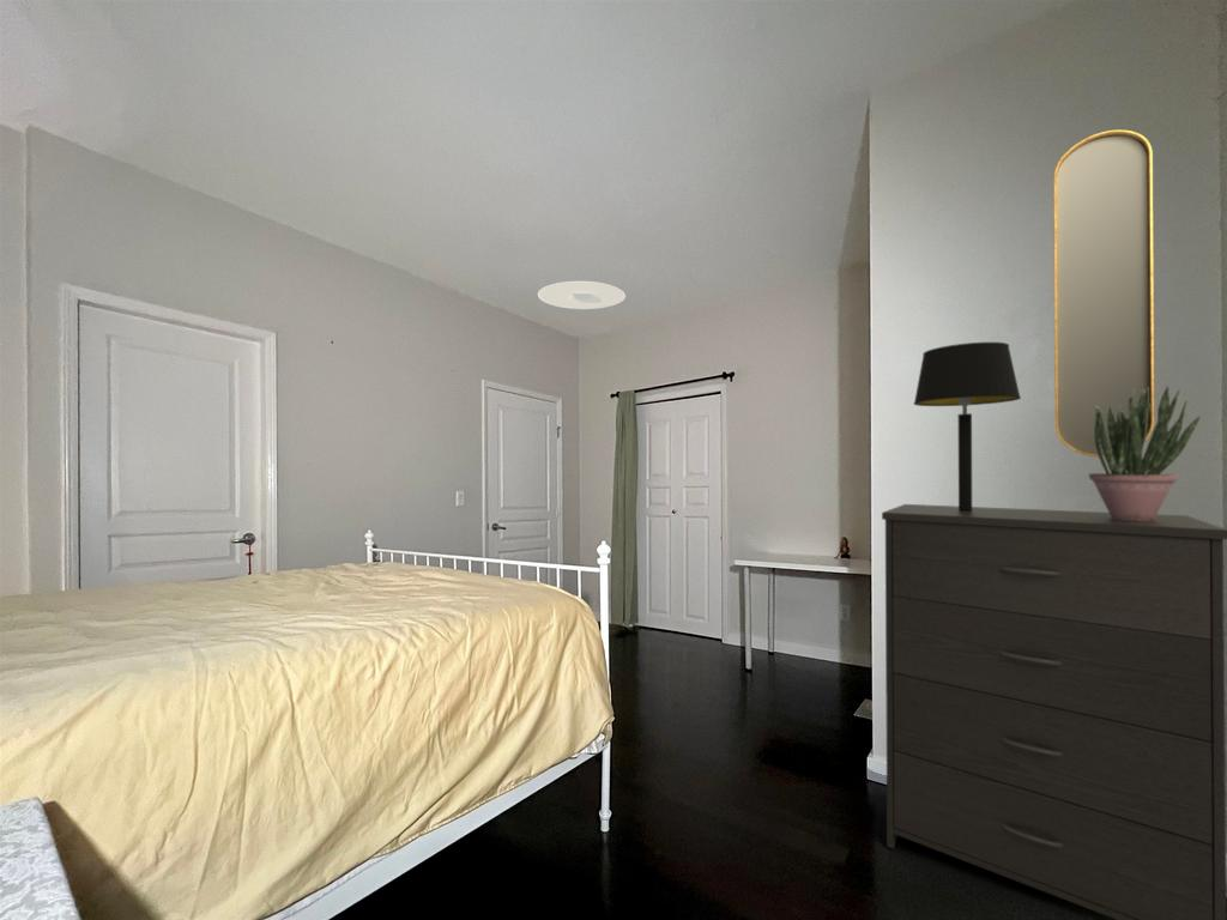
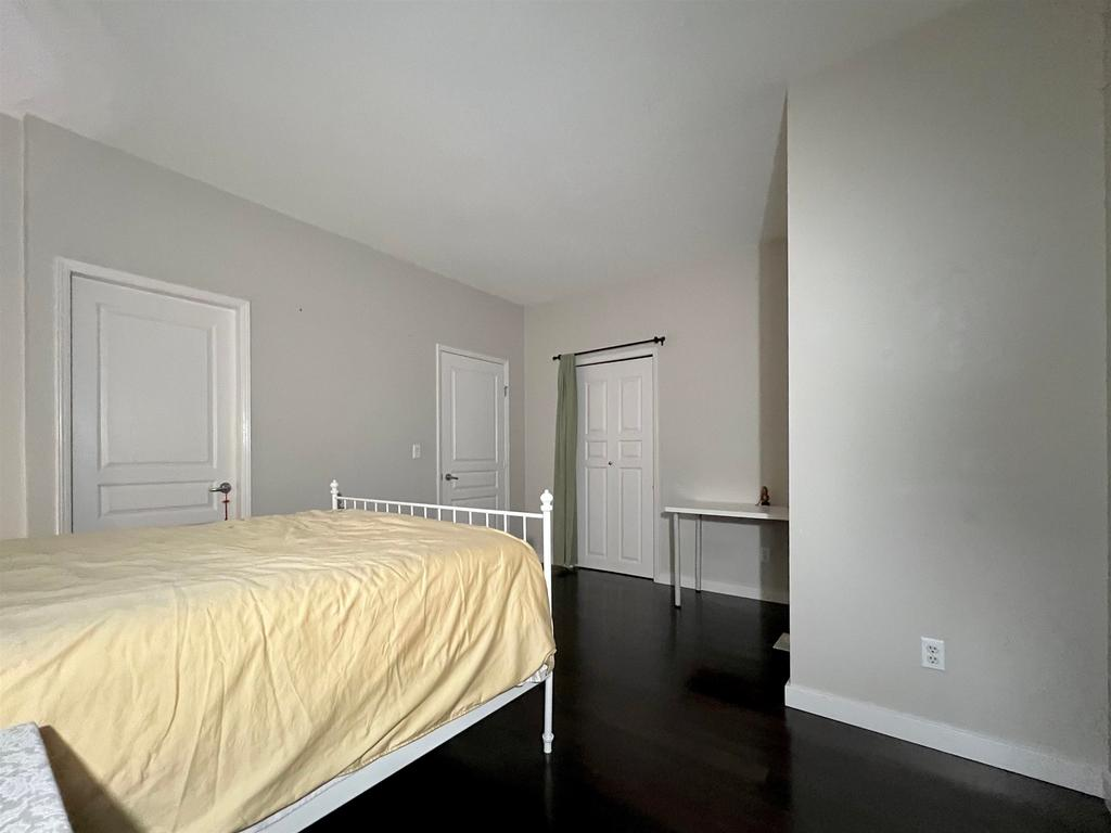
- ceiling light (581, 291)
- potted plant (1141, 452)
- dresser (1029, 689)
- home mirror (1101, 295)
- table lamp (965, 429)
